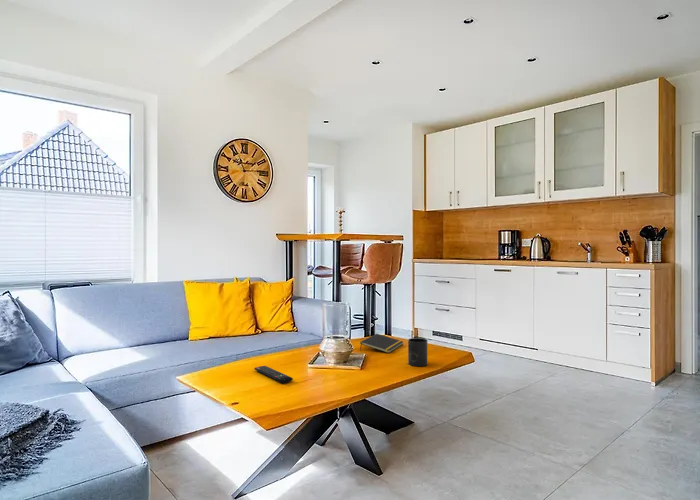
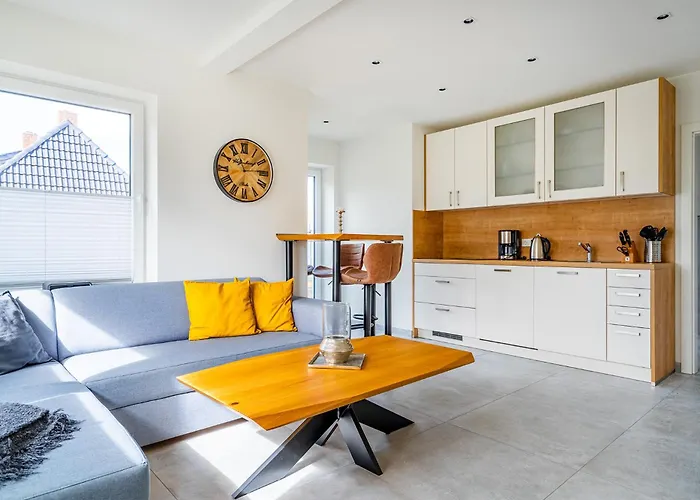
- mug (419, 351)
- remote control (272, 374)
- notepad (382, 342)
